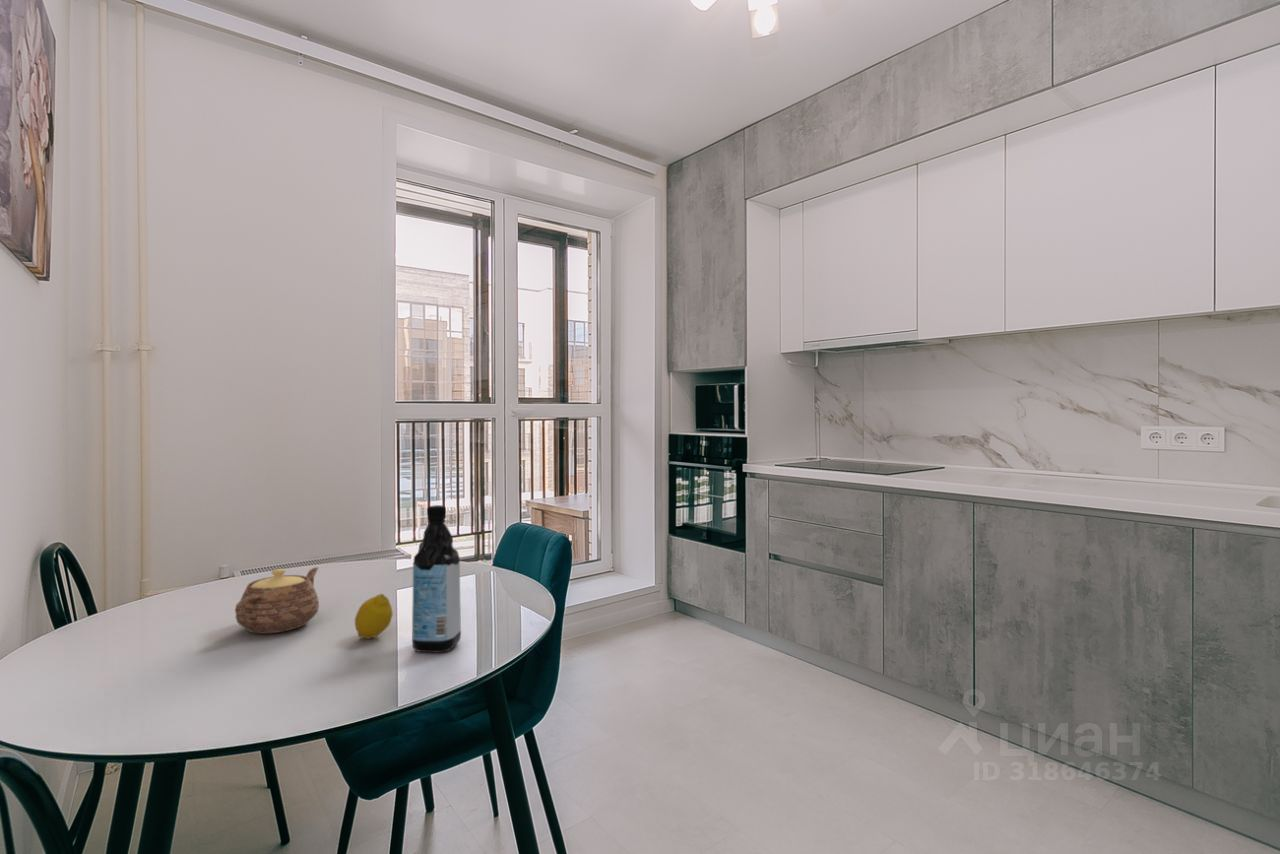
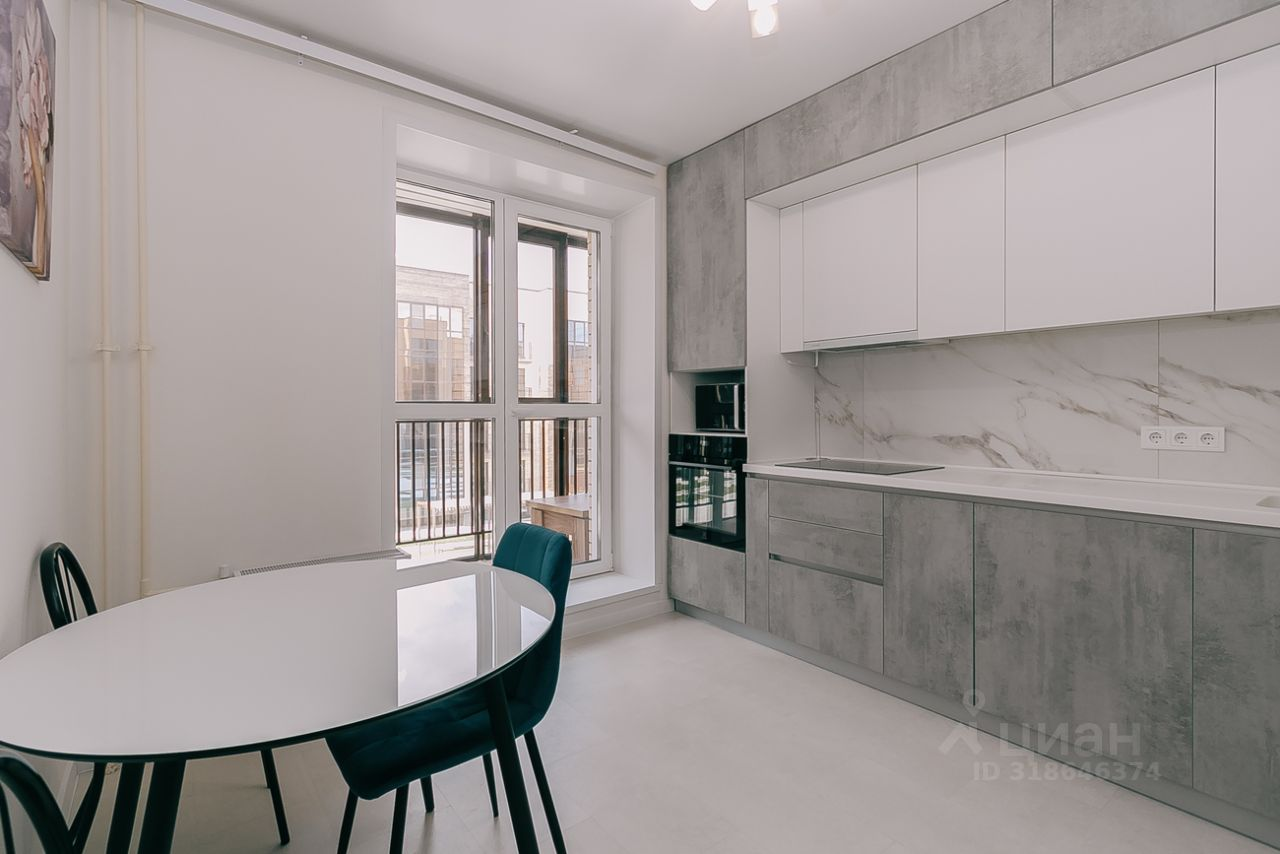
- water bottle (437, 576)
- fruit (373, 615)
- teapot (281, 596)
